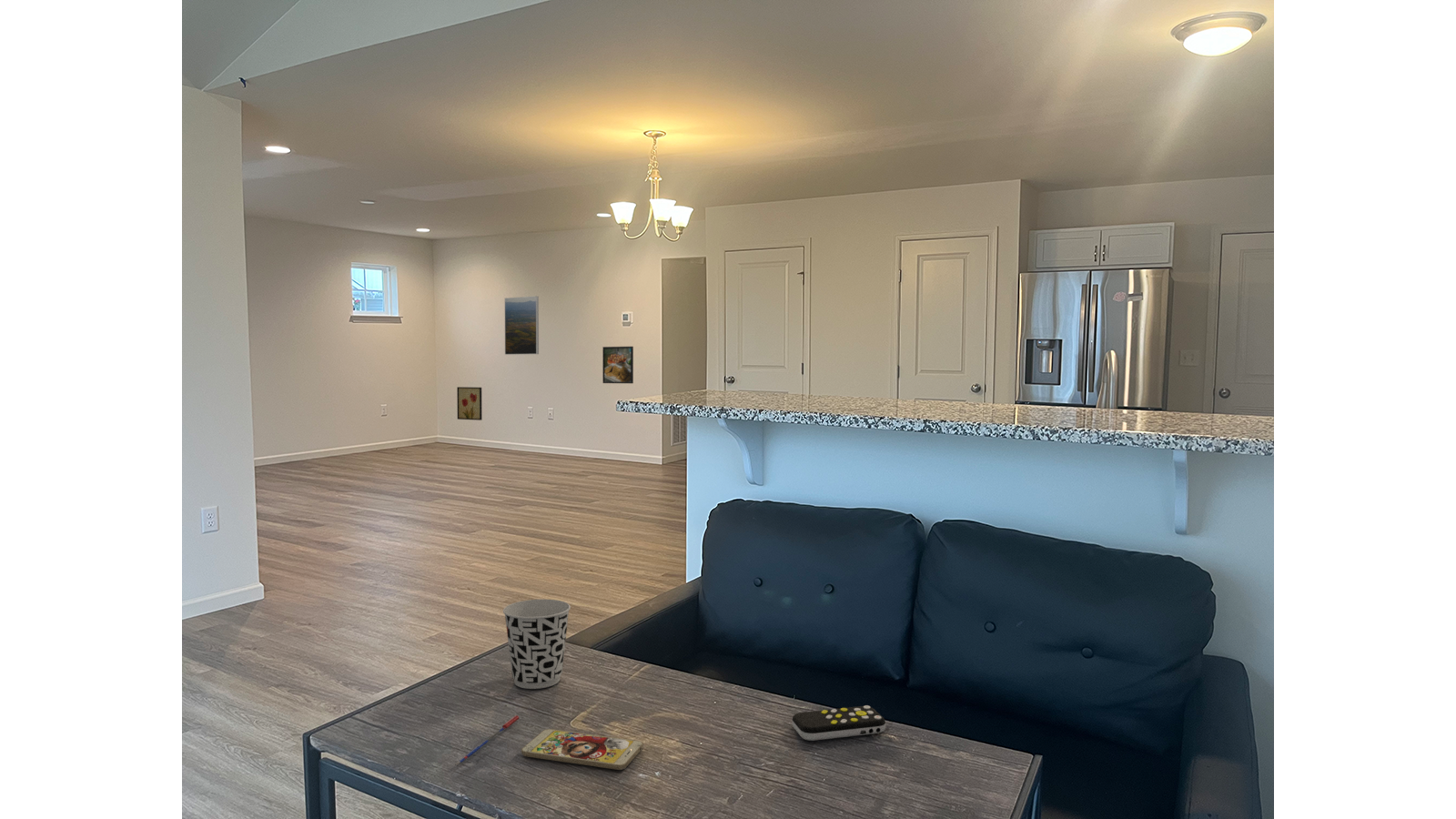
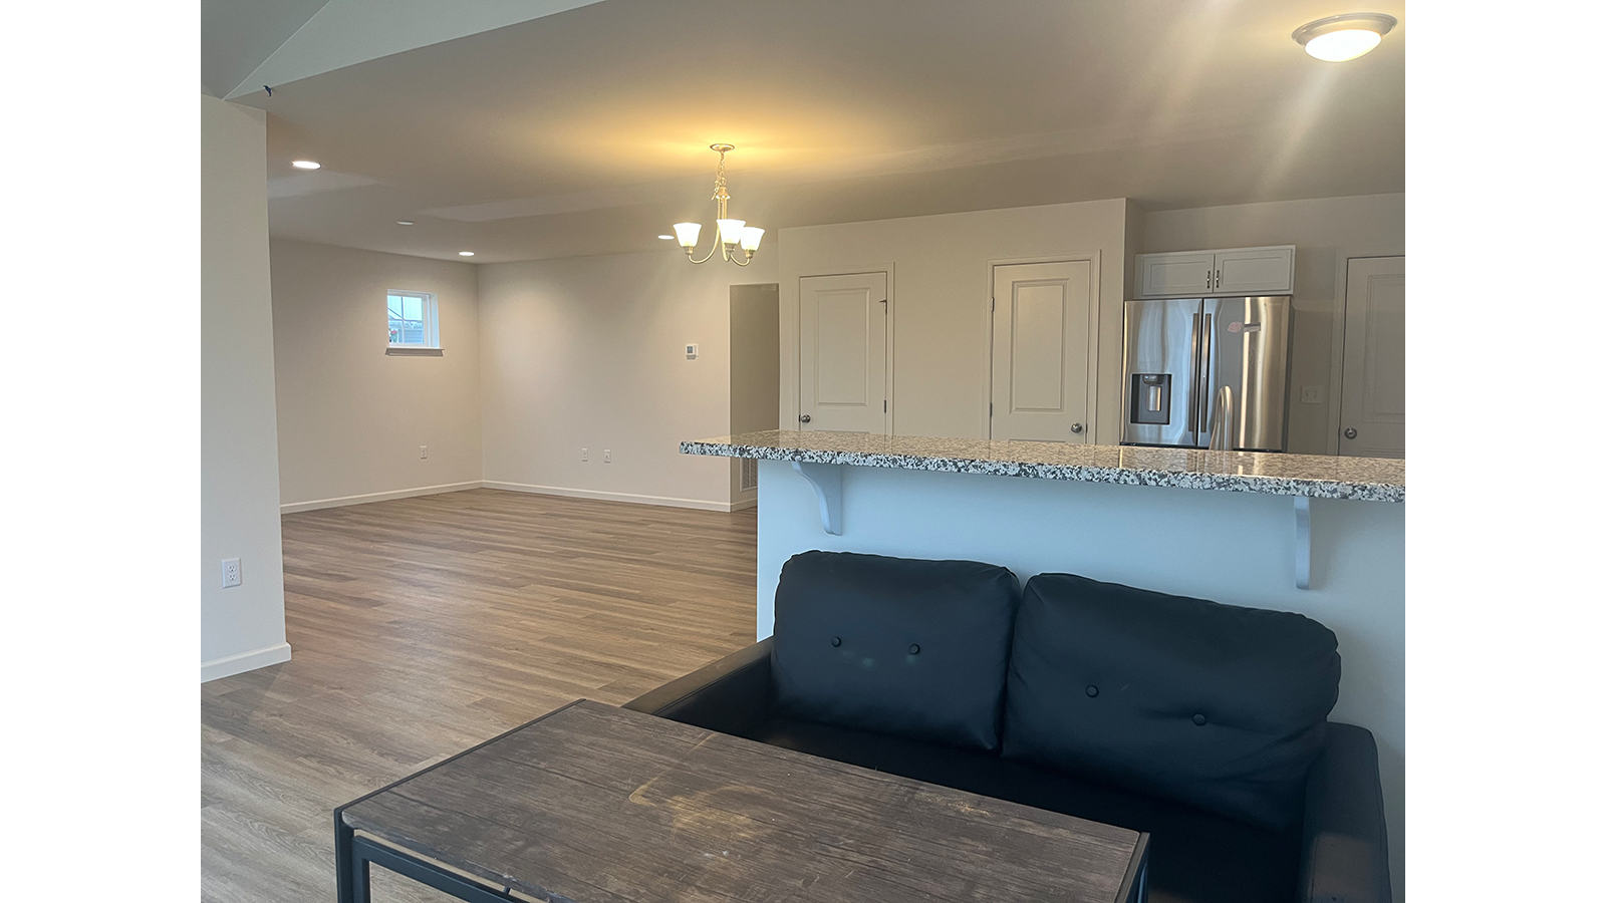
- wall art (470, 403)
- remote control (838, 722)
- pen (488, 739)
- smartphone (582, 748)
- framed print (617, 365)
- cup (537, 643)
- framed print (521, 326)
